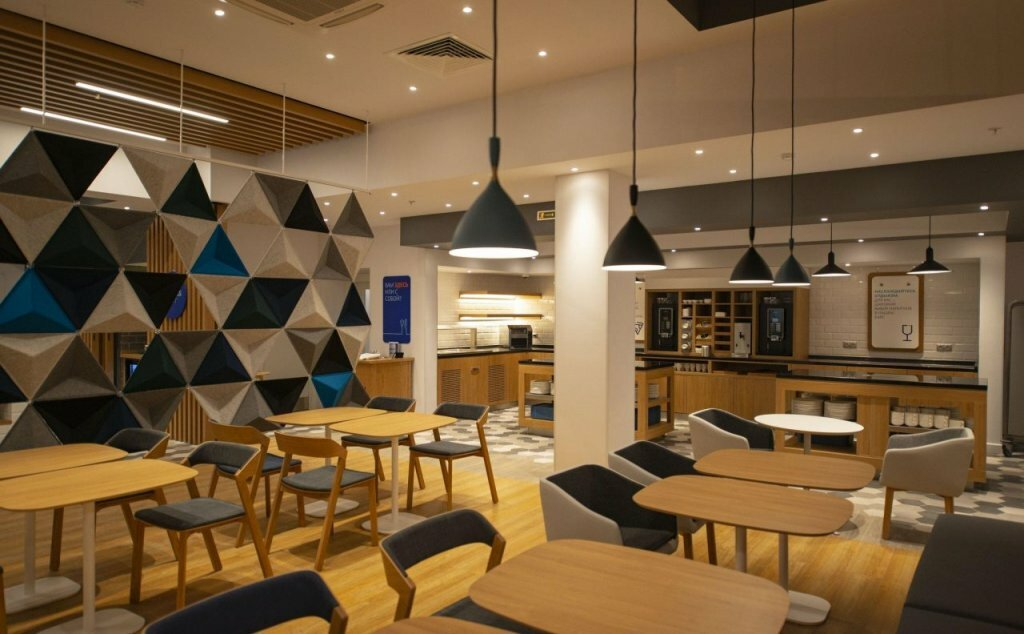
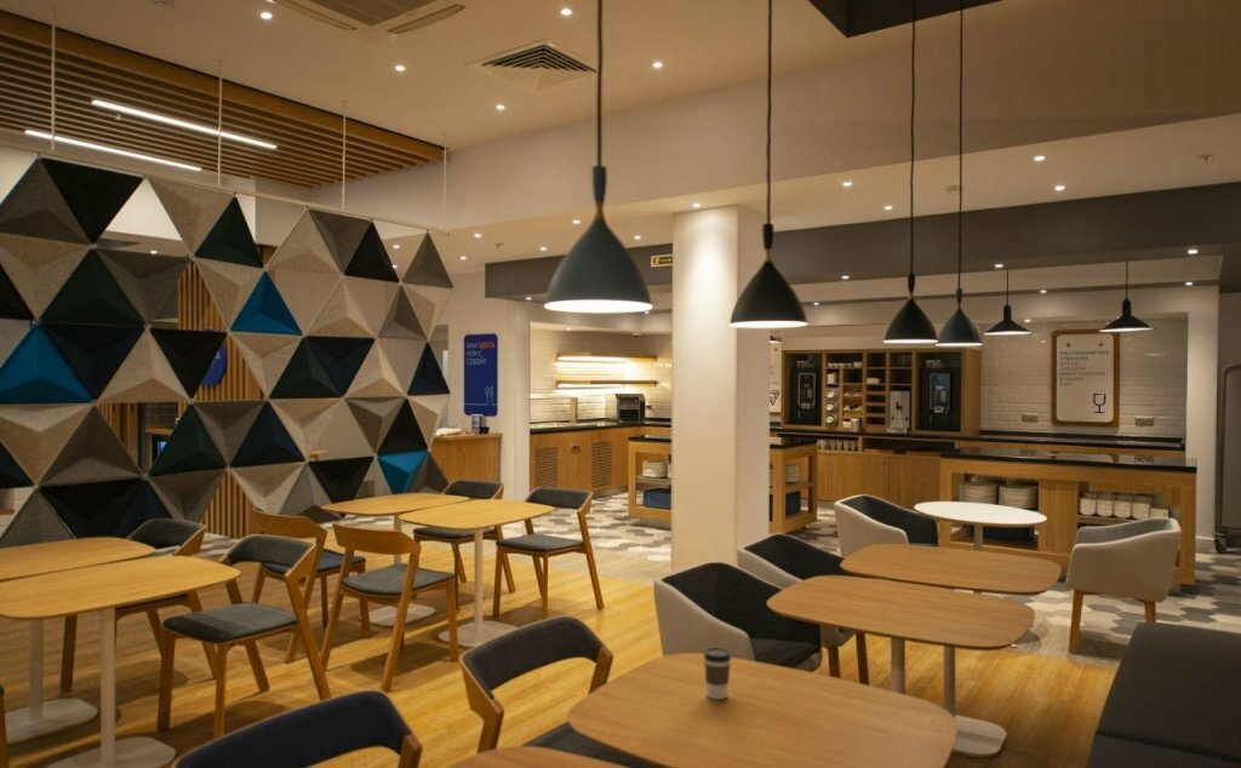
+ coffee cup (716, 672)
